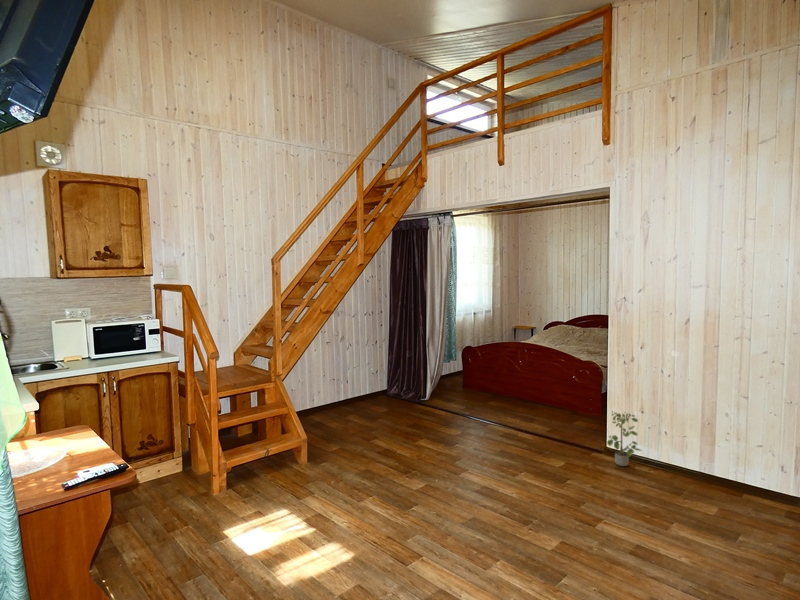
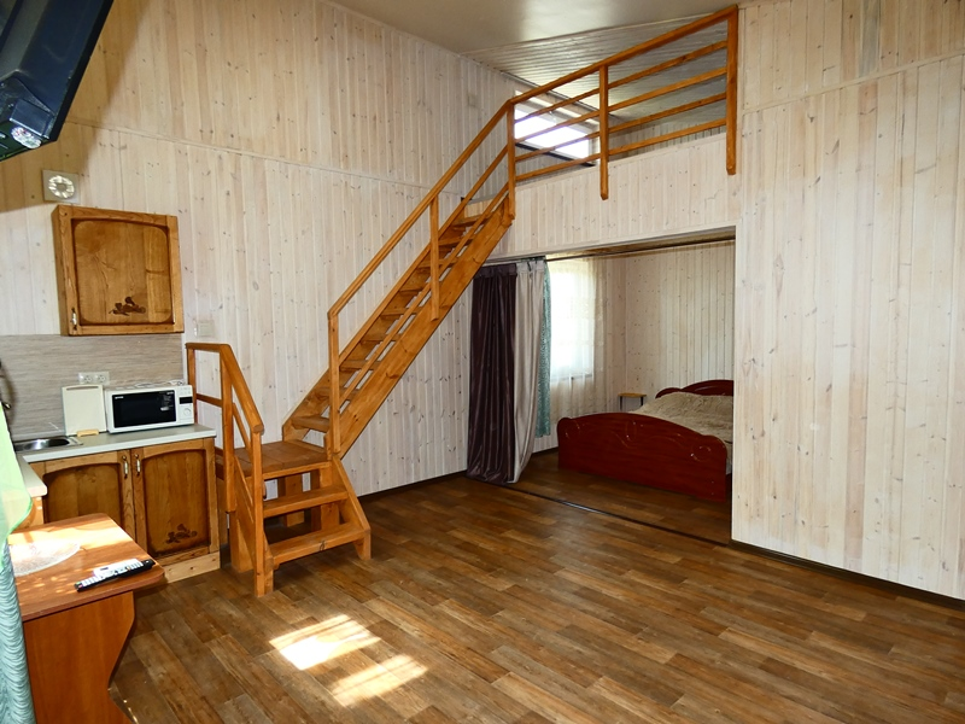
- potted plant (625, 436)
